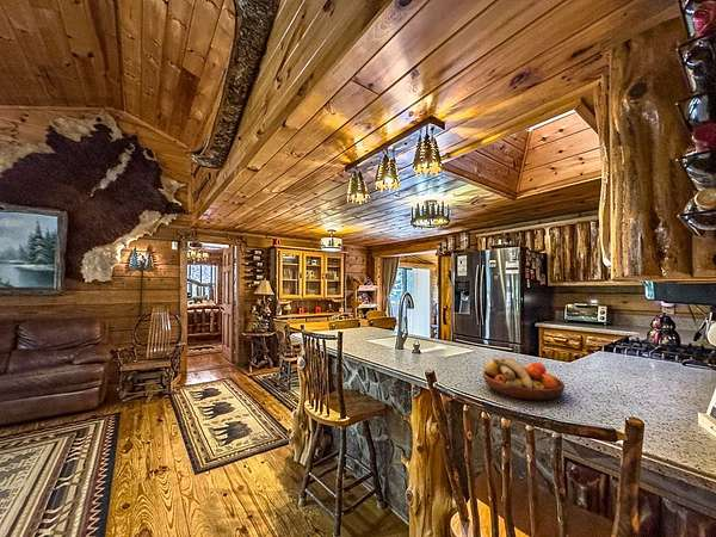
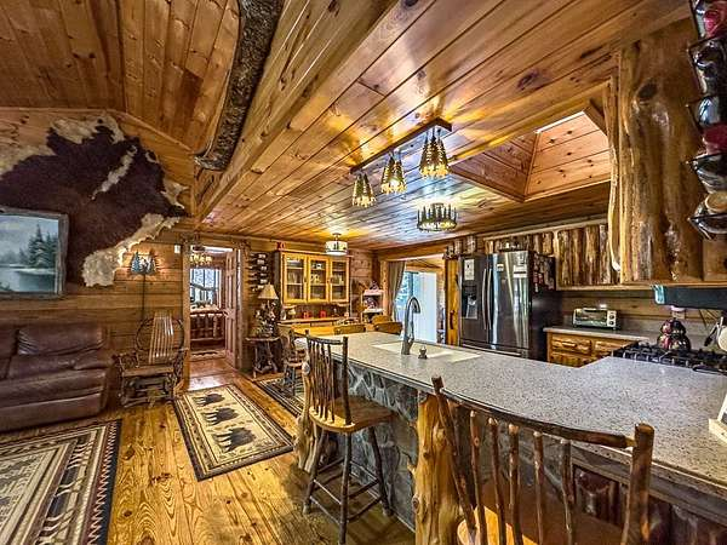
- fruit bowl (521, 374)
